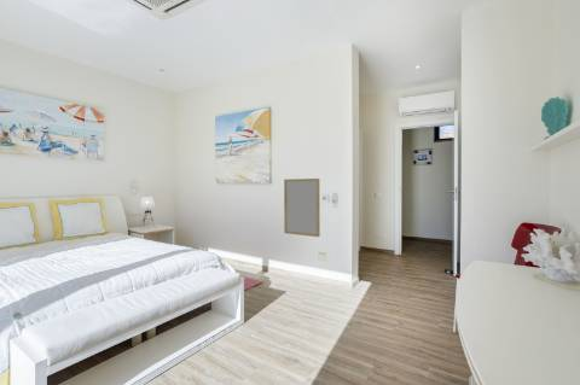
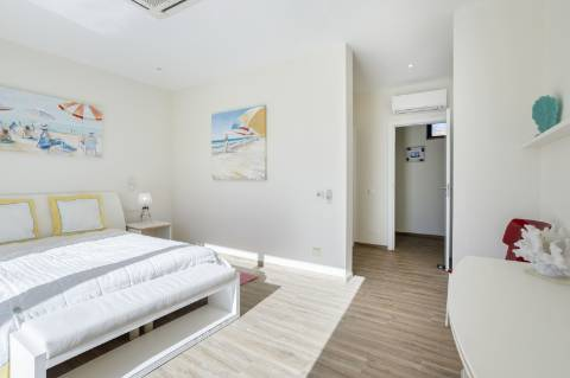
- home mirror (301, 206)
